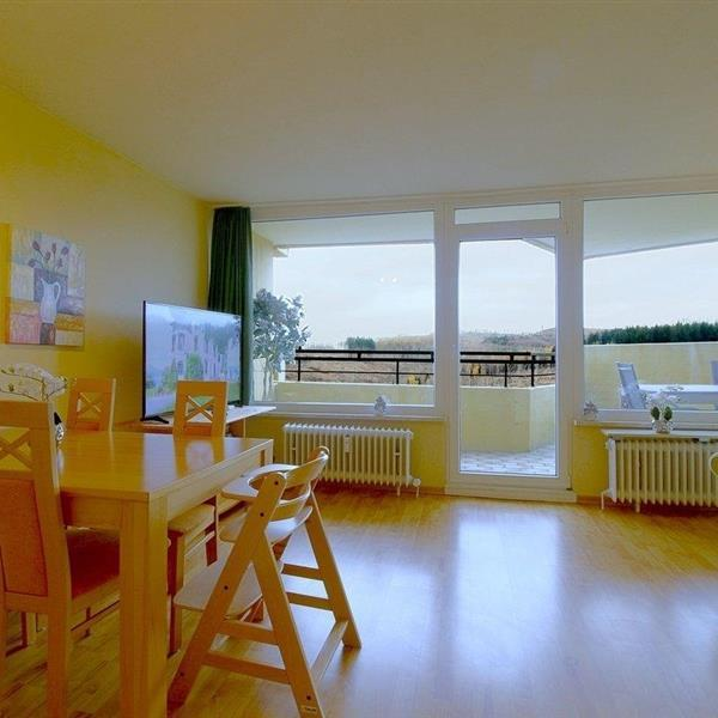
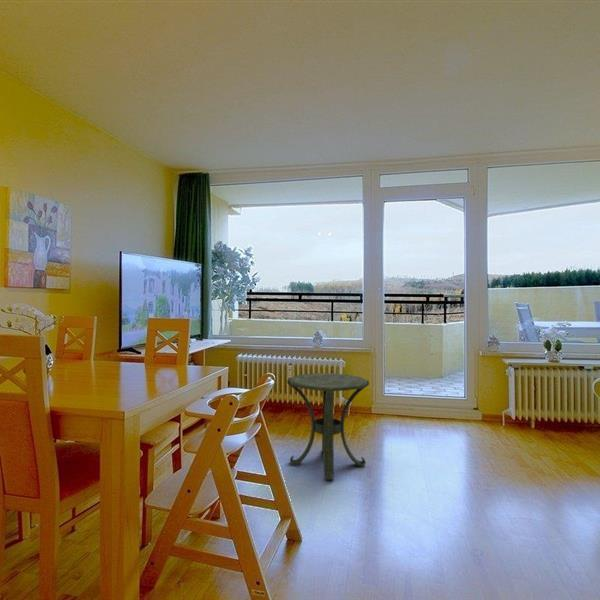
+ side table (327, 421)
